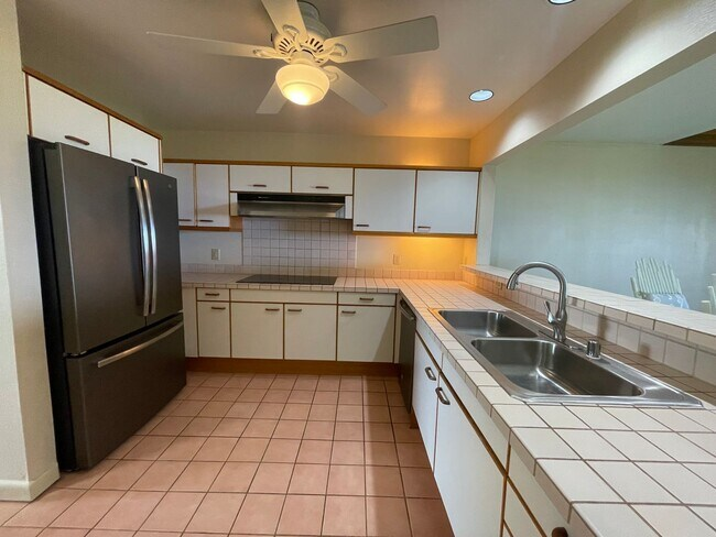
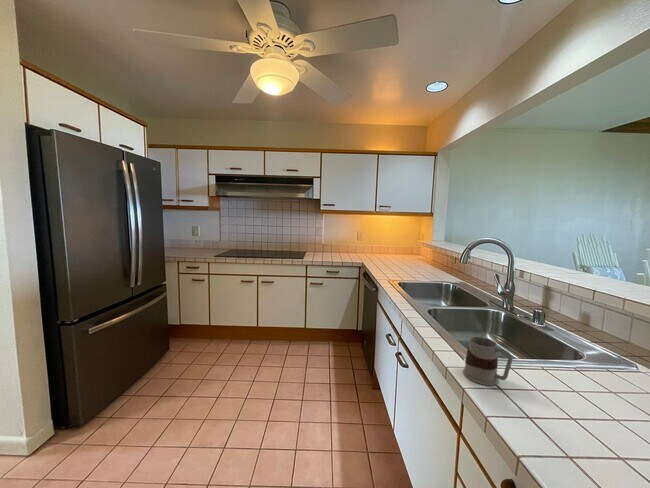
+ mug (487, 361)
